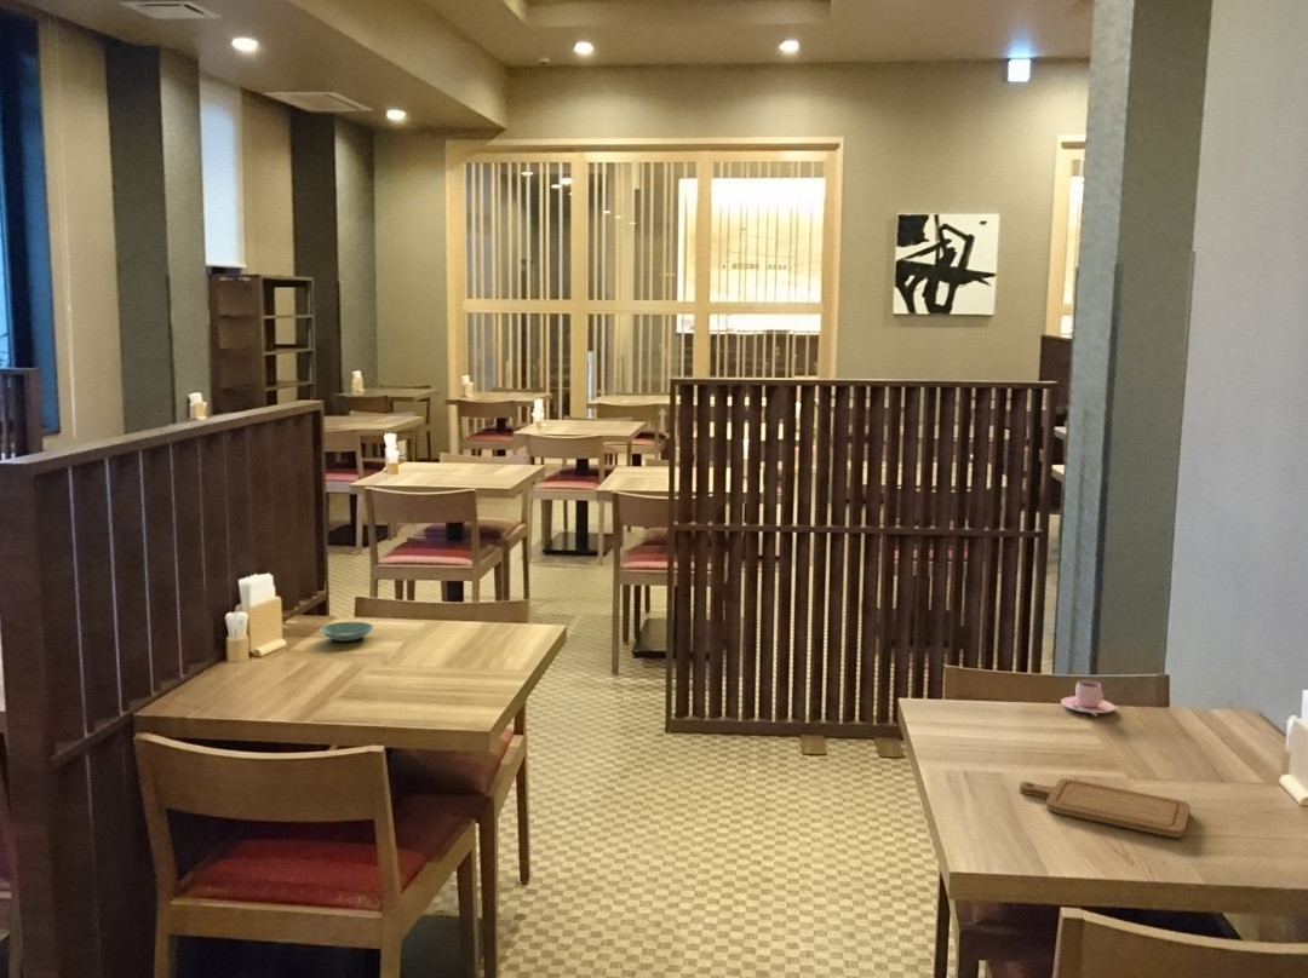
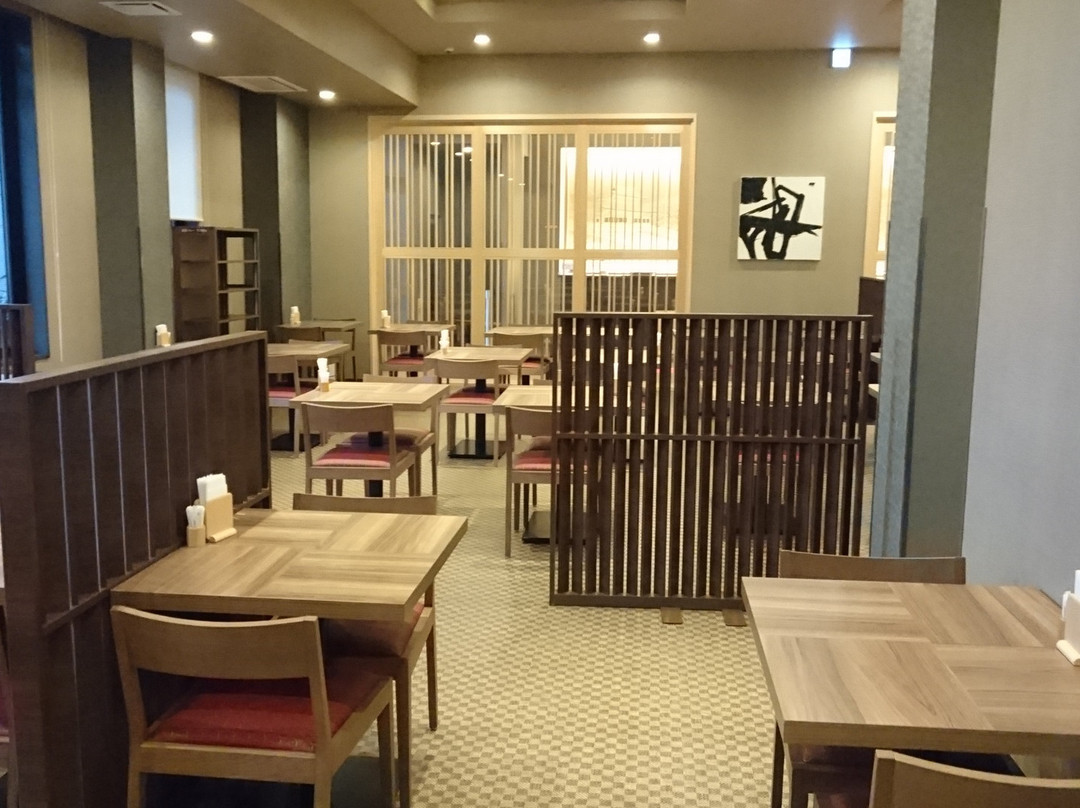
- teacup (1089, 680)
- saucer (346, 632)
- chopping board (1100, 802)
